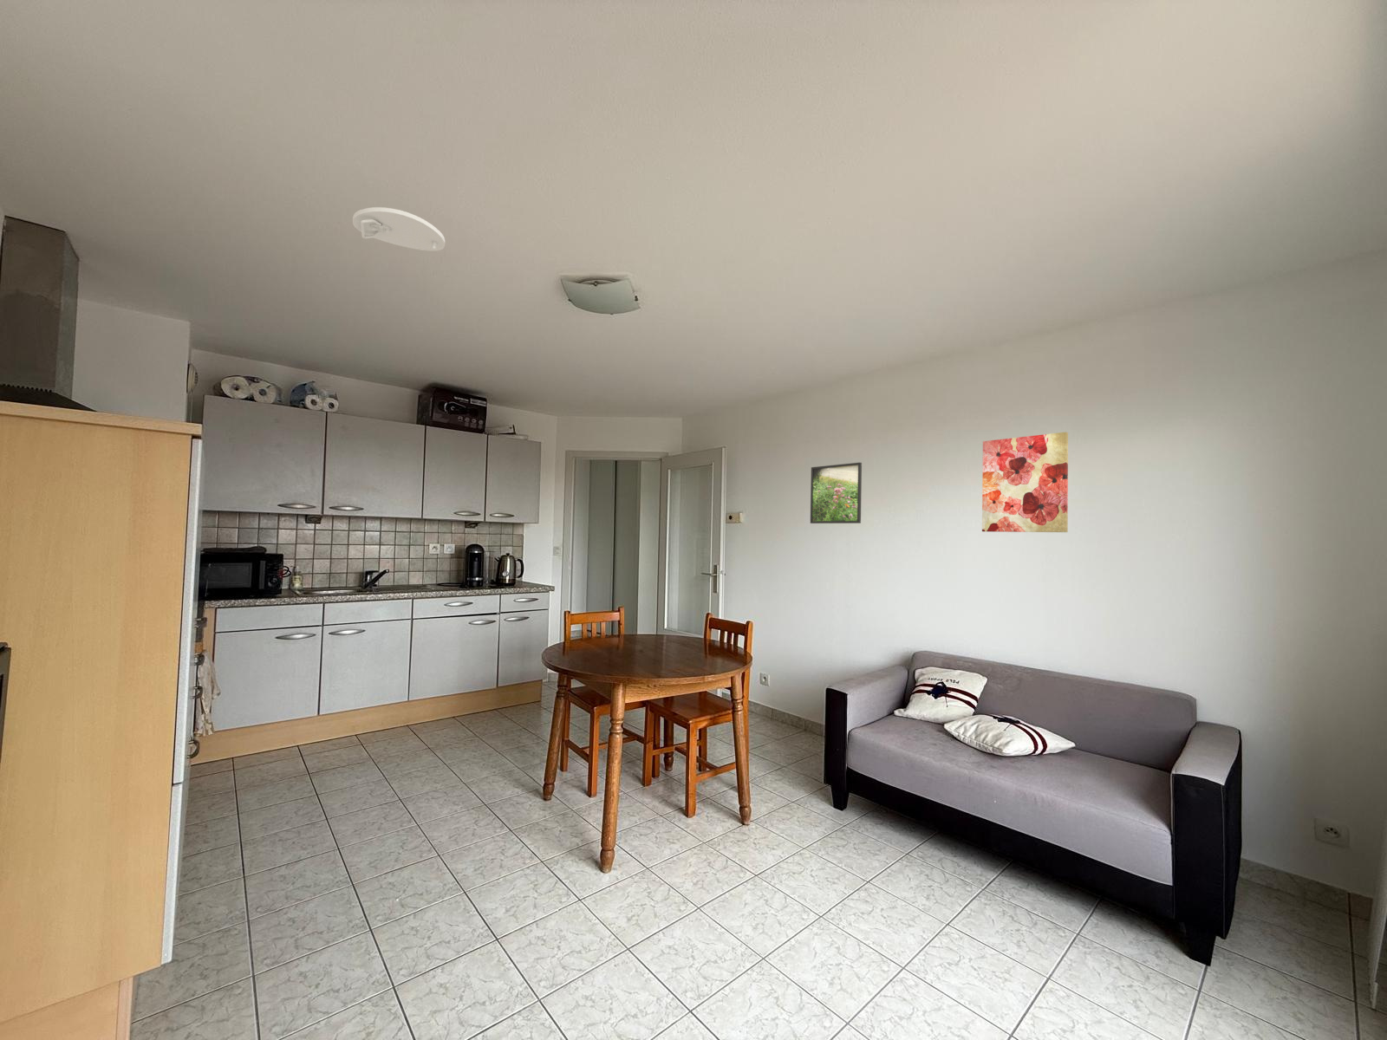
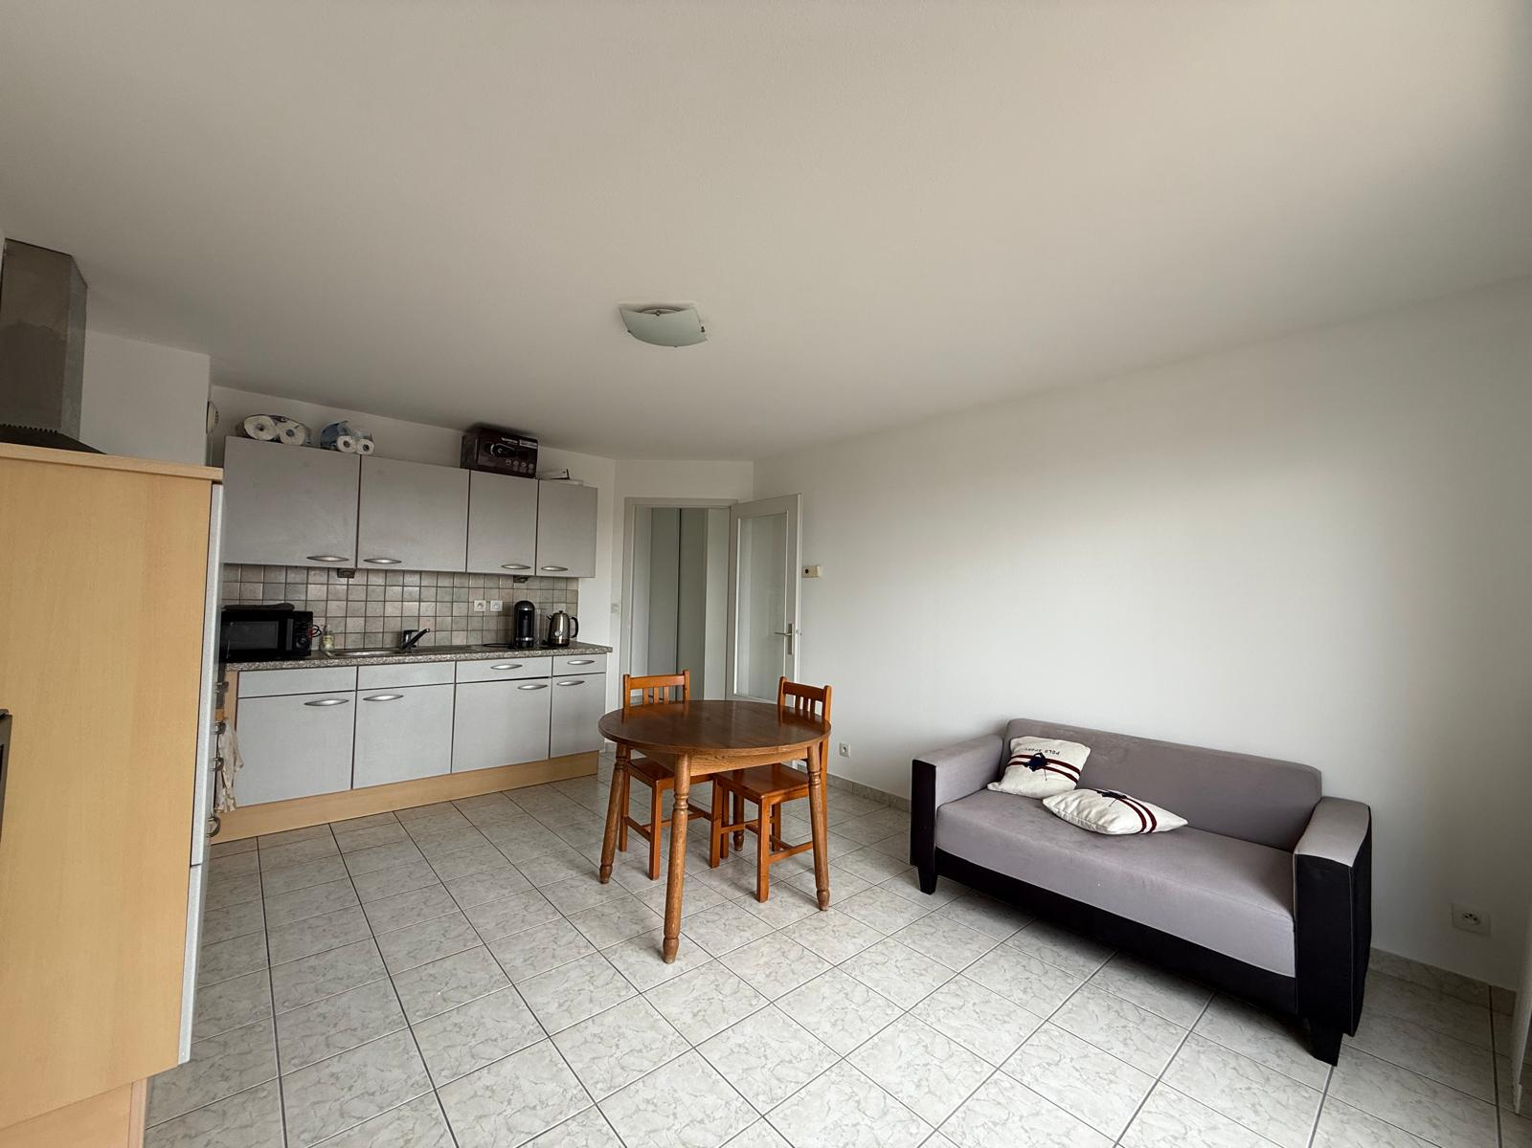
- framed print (834, 494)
- smoke detector (400, 233)
- wall art (1023, 484)
